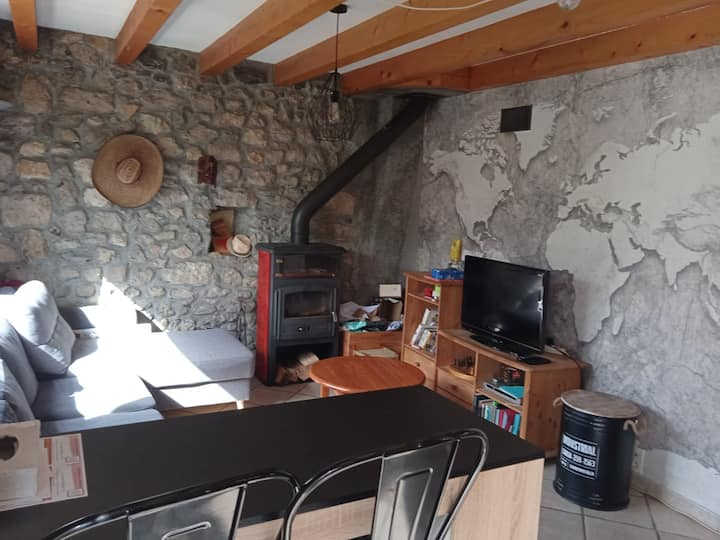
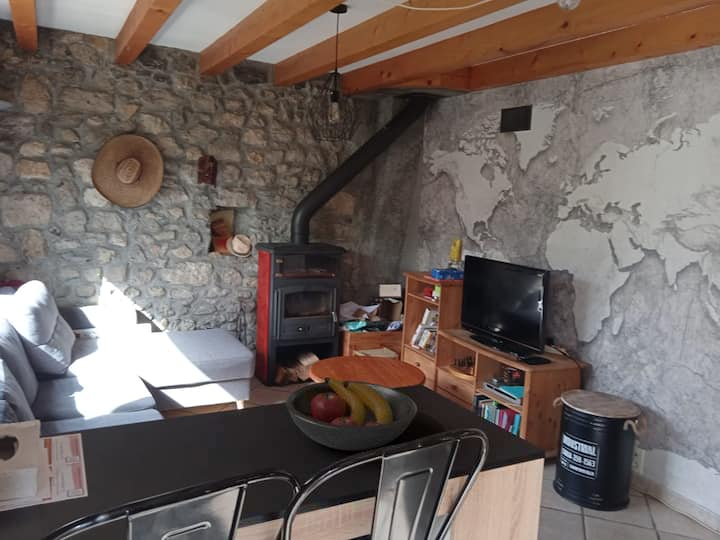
+ fruit bowl (350, 415)
